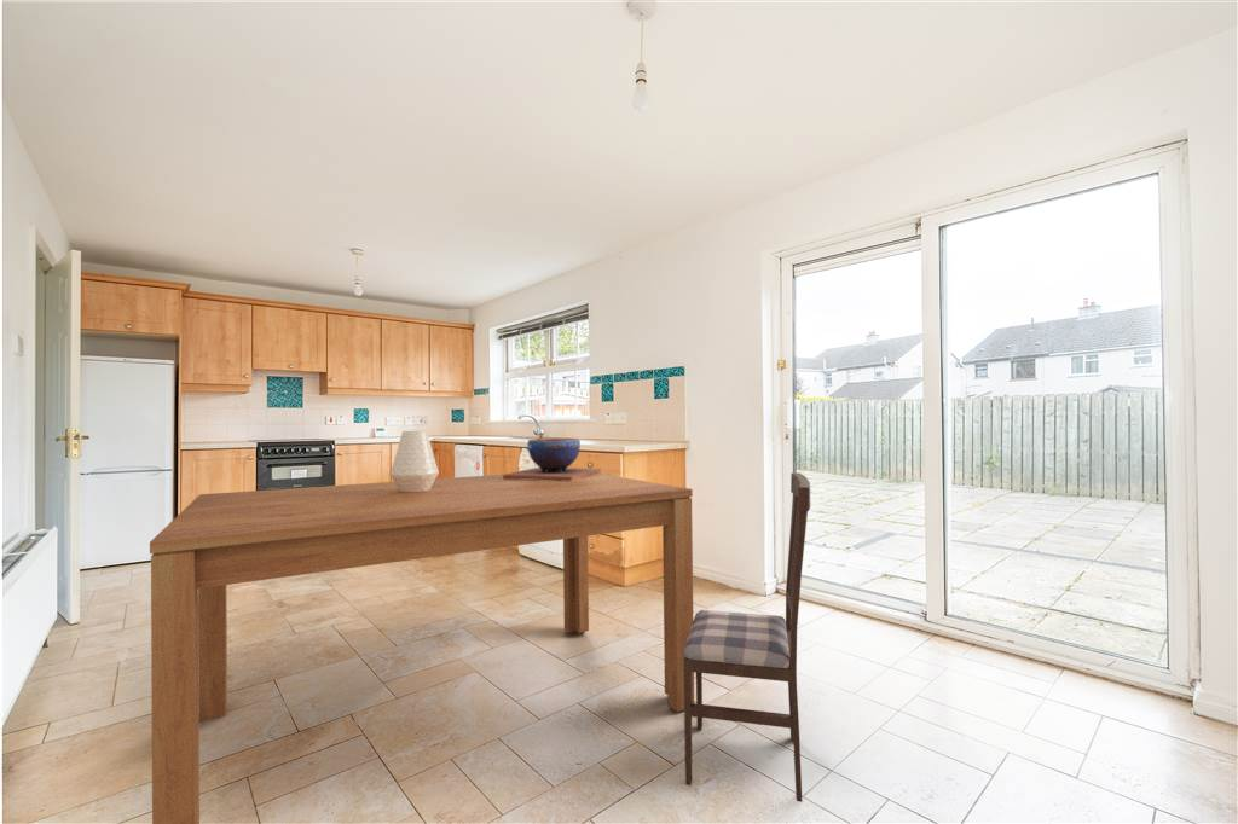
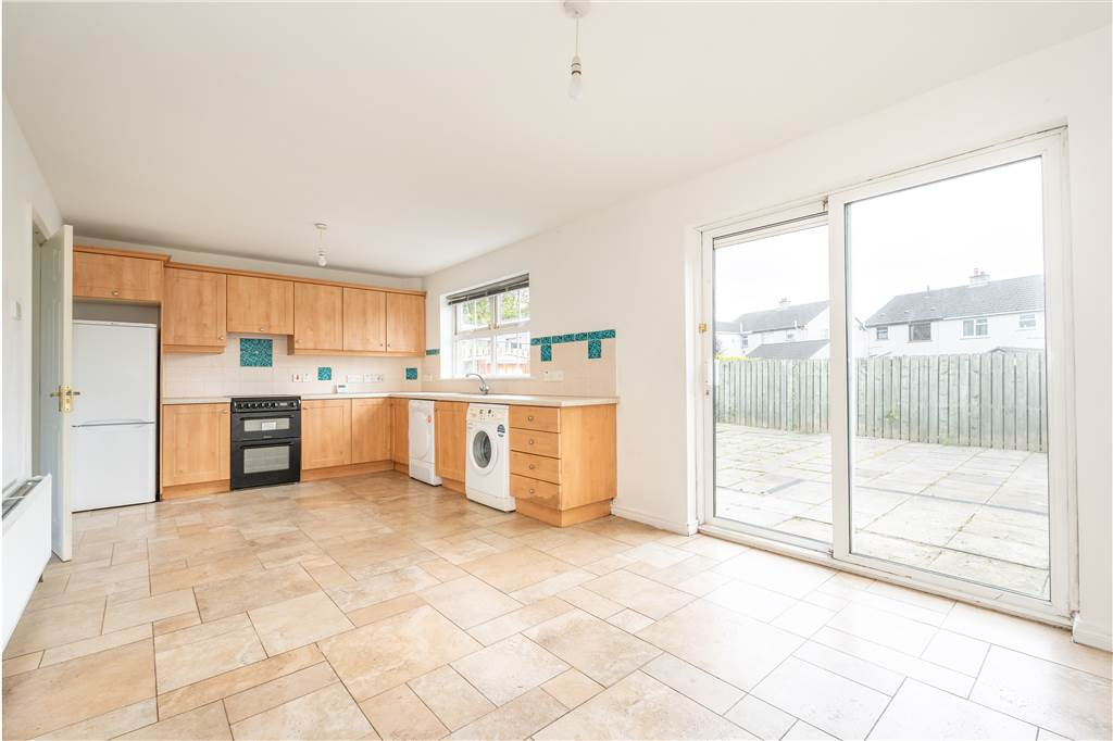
- decorative bowl (553, 457)
- dining table (436, 556)
- vase (415, 460)
- dining chair (748, 619)
